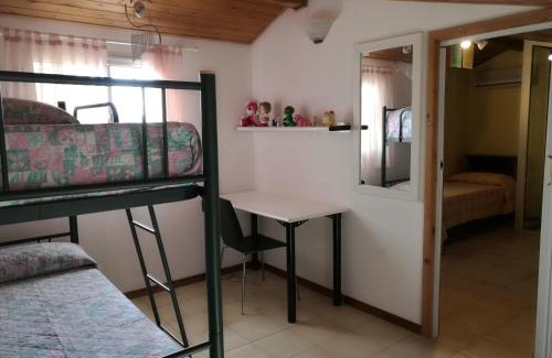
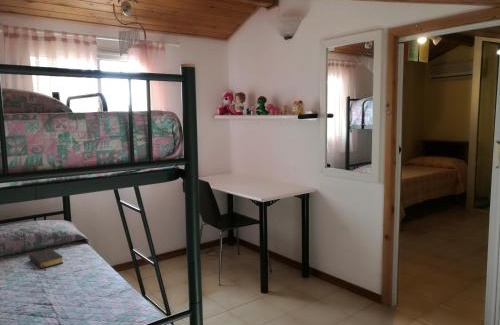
+ bible (47, 259)
